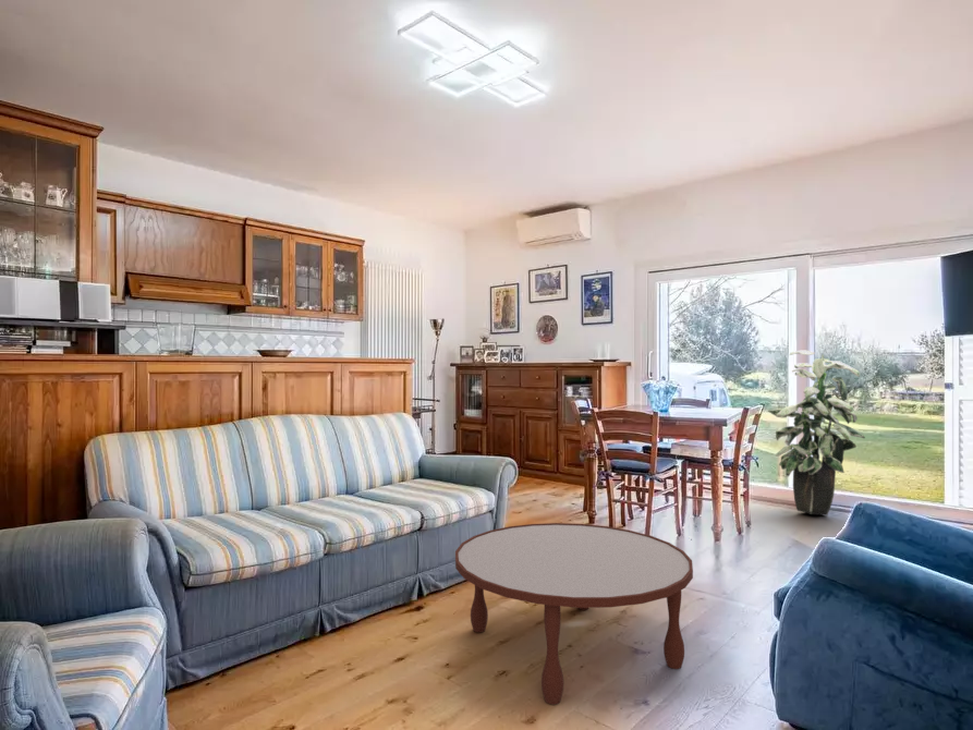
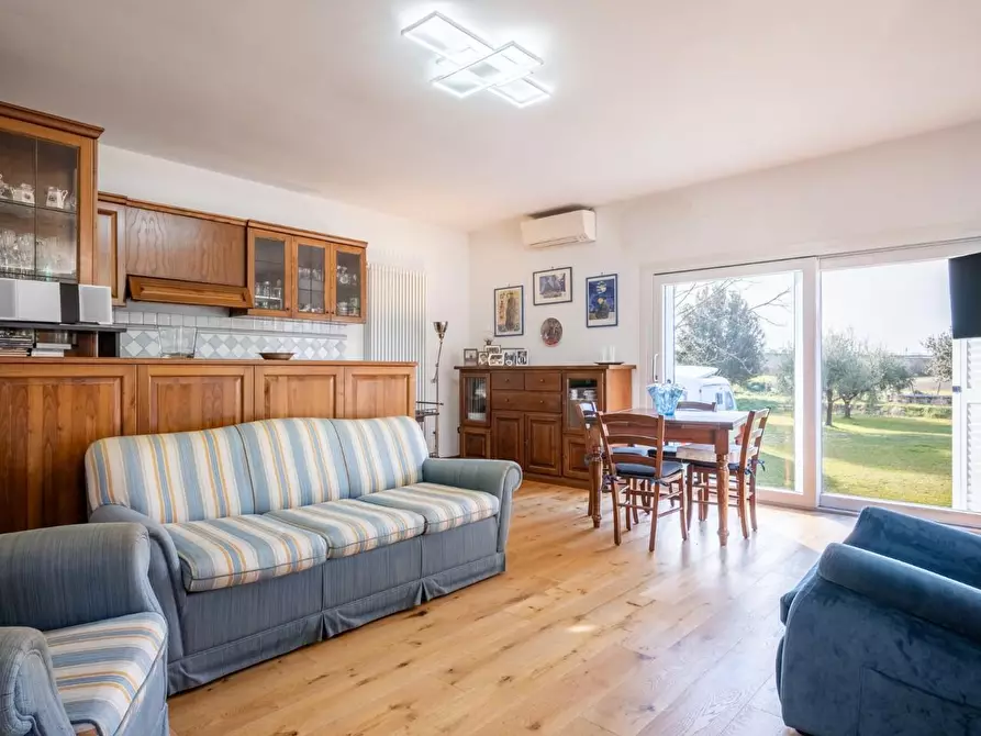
- indoor plant (812, 431)
- coffee table (570, 599)
